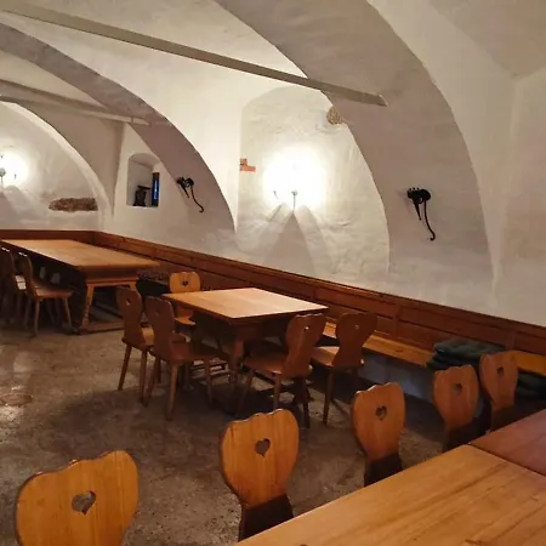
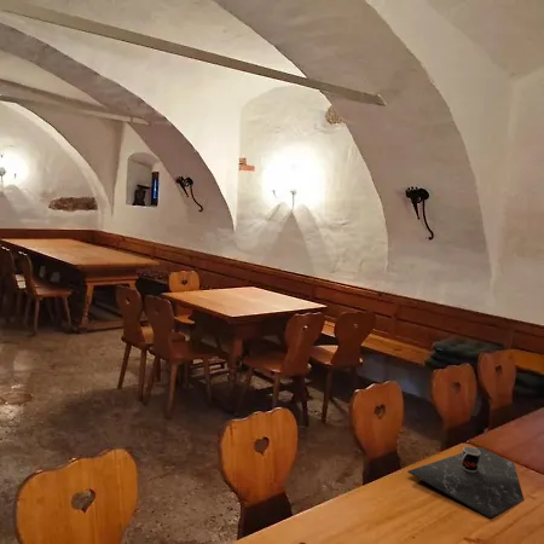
+ placemat (486, 468)
